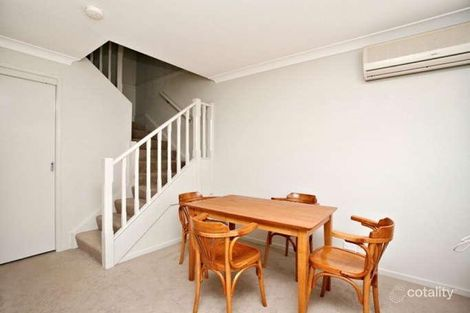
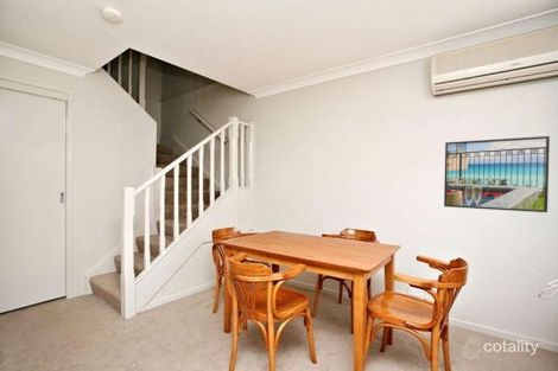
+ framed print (492, 174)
